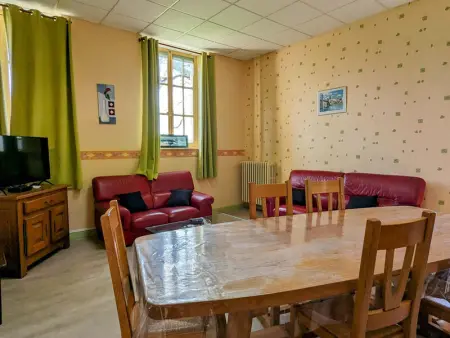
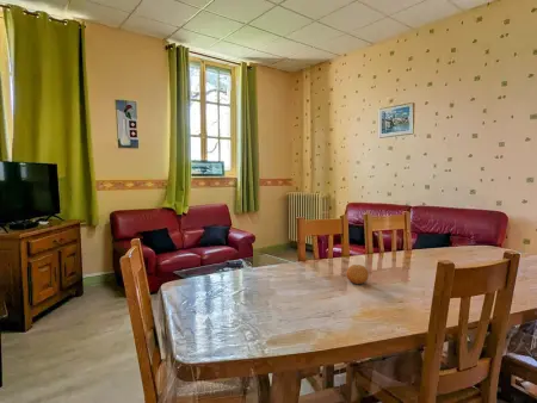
+ fruit (357, 273)
